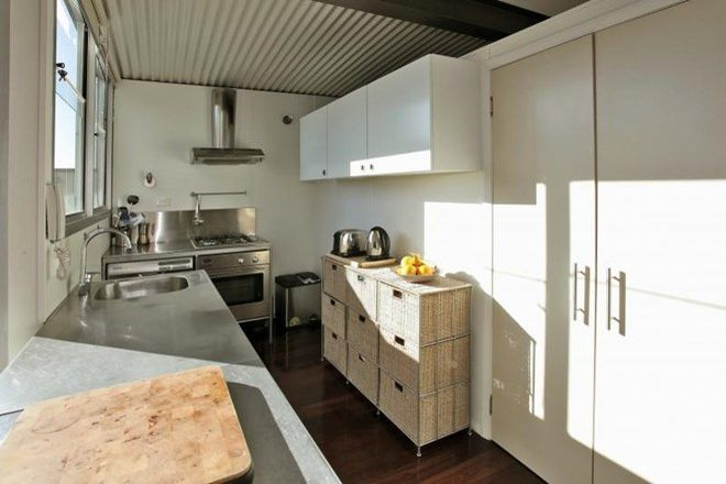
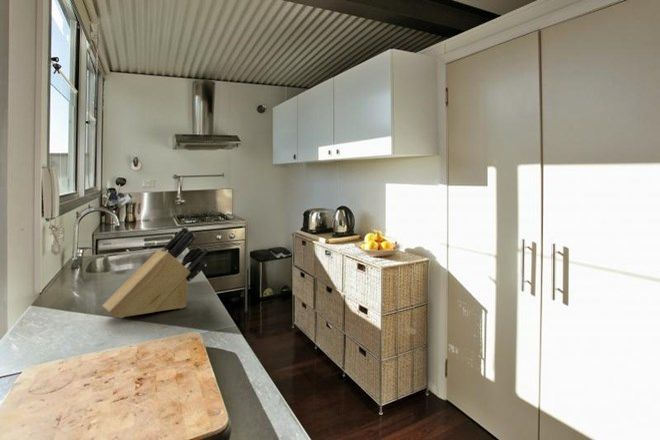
+ knife block (159, 268)
